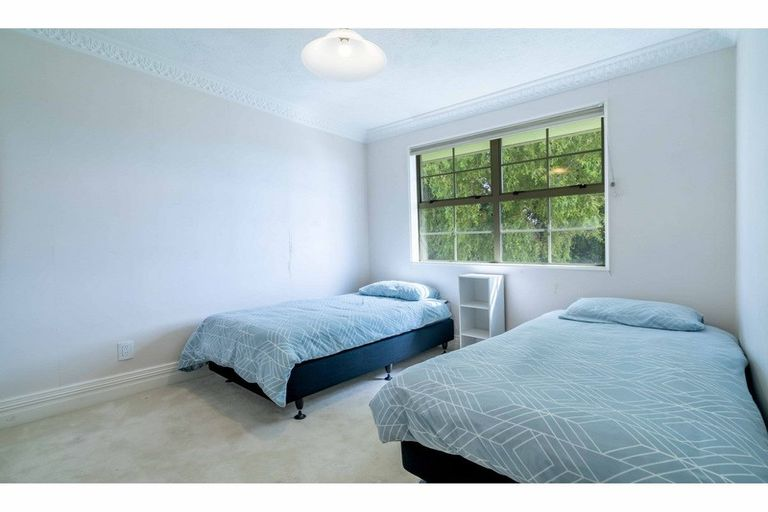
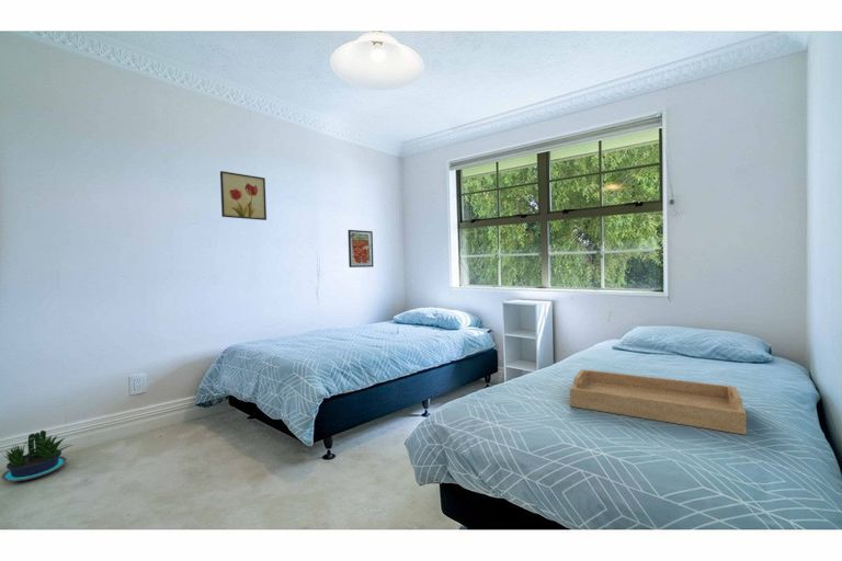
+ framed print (361, 249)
+ potted plant (39, 453)
+ wall art (243, 196)
+ serving tray (650, 393)
